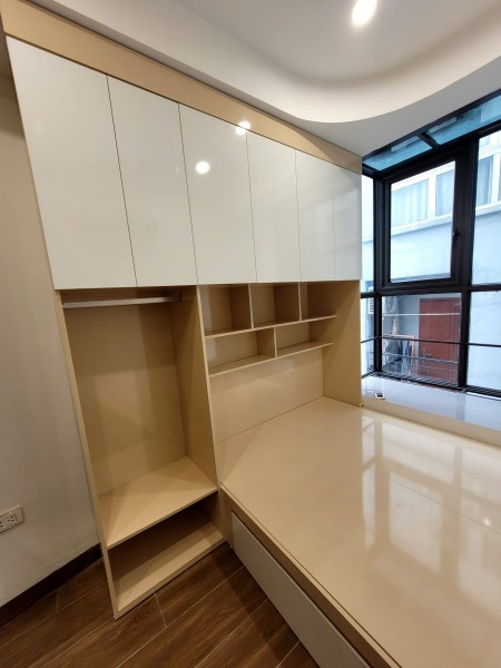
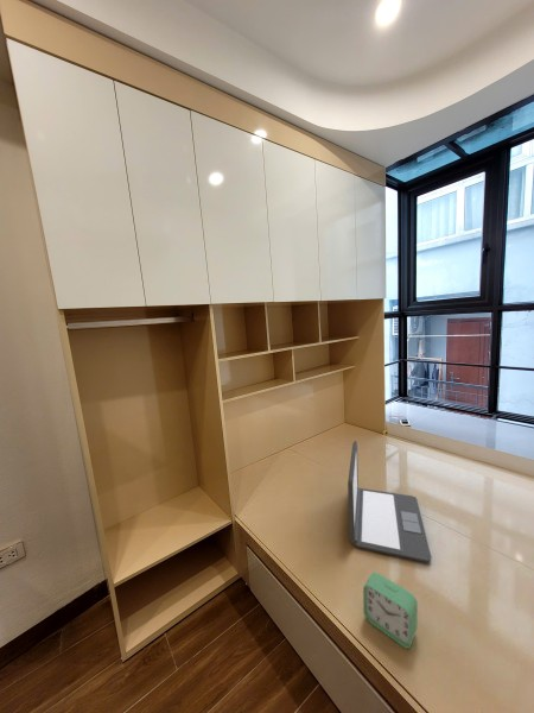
+ alarm clock (389, 607)
+ laptop (386, 492)
